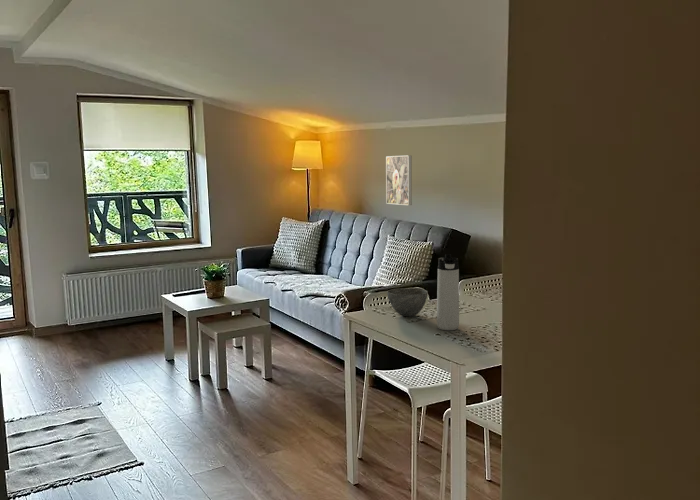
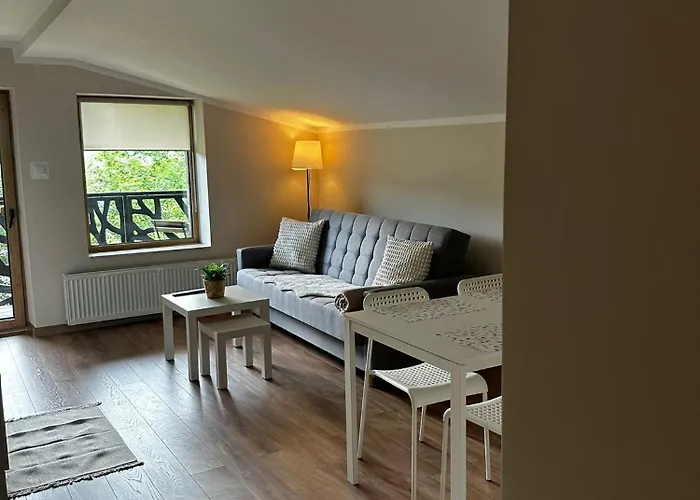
- thermos bottle (448, 292)
- bowl (407, 302)
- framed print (398, 180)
